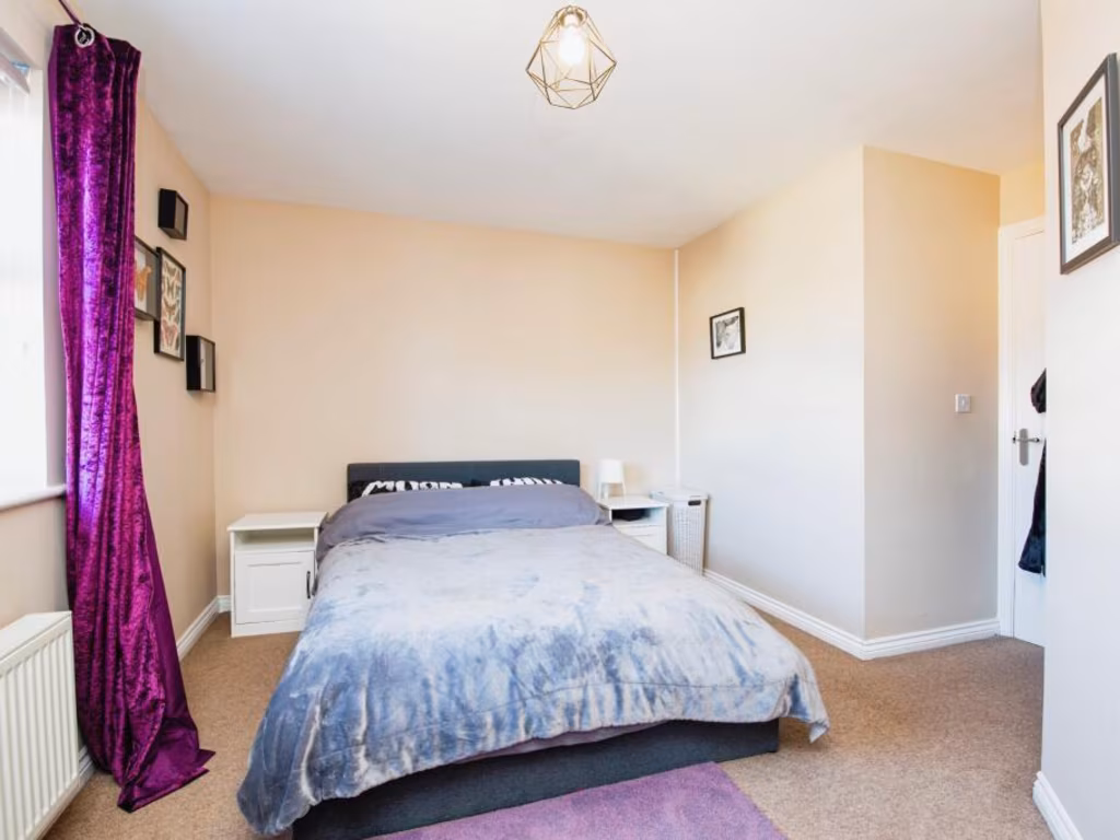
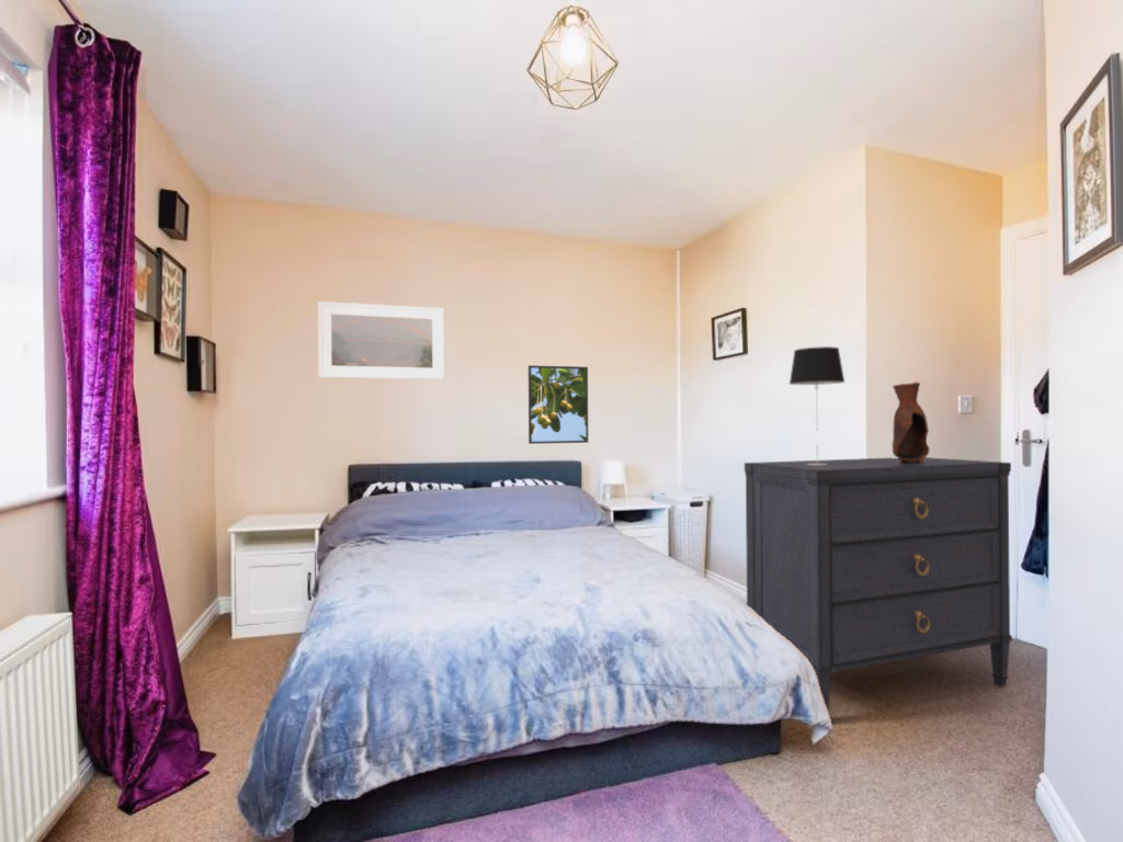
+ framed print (383, 341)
+ vase (909, 423)
+ table lamp (816, 406)
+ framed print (558, 405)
+ dresser (876, 572)
